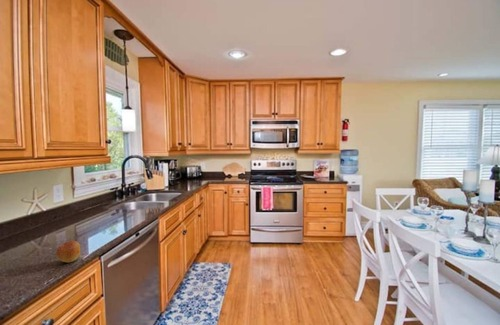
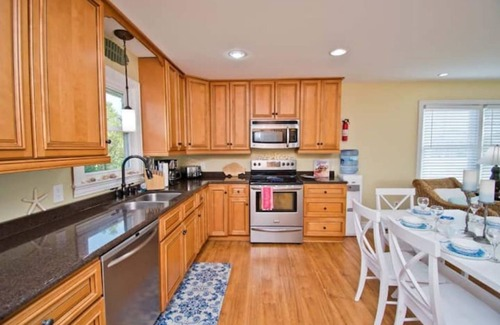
- apple (69, 251)
